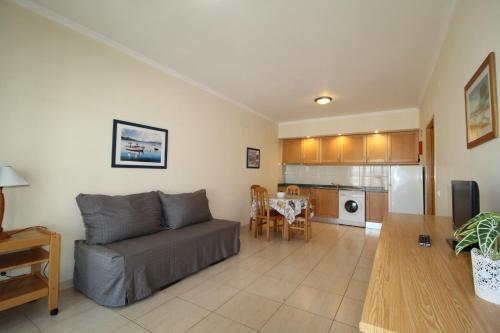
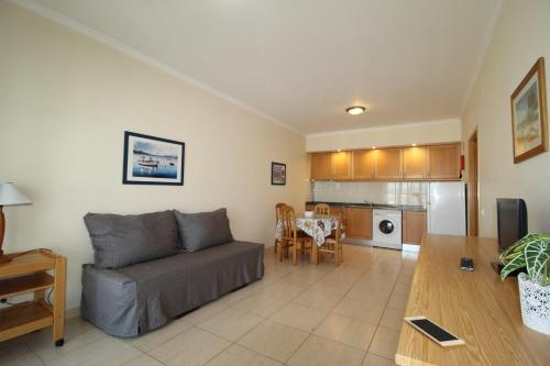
+ cell phone (431, 330)
